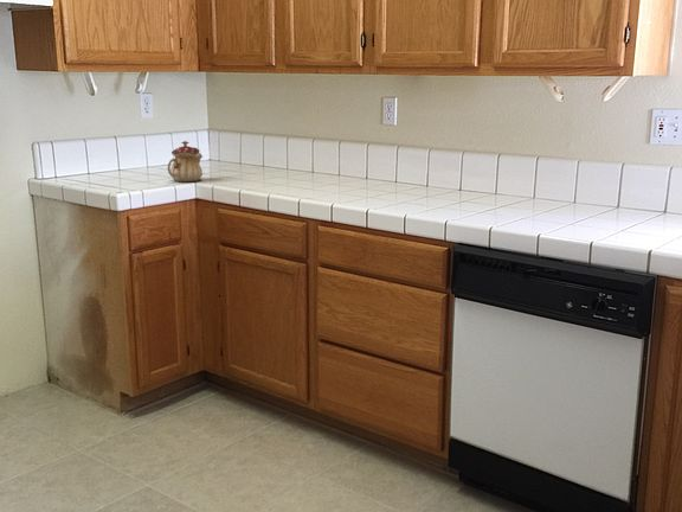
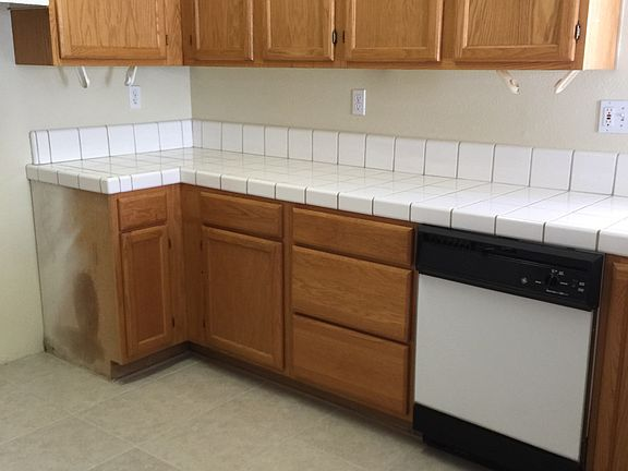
- teapot (184, 160)
